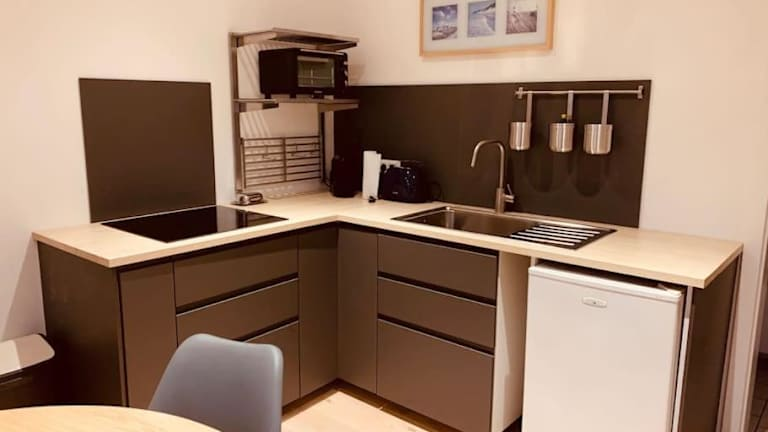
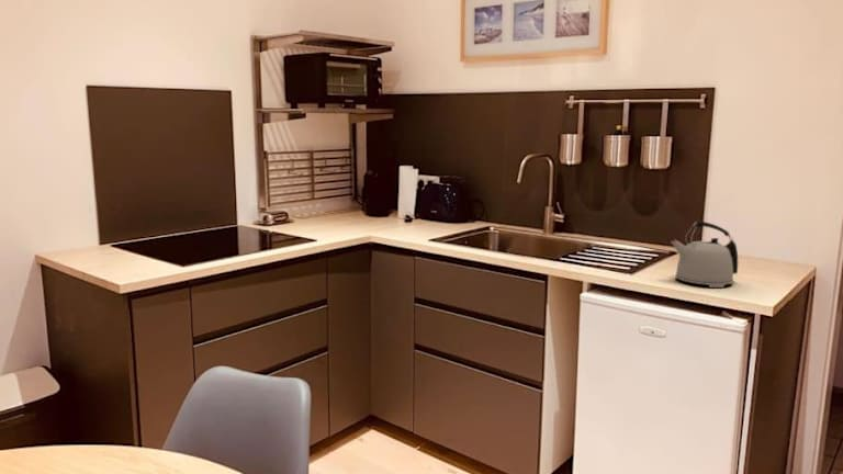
+ kettle (704, 250)
